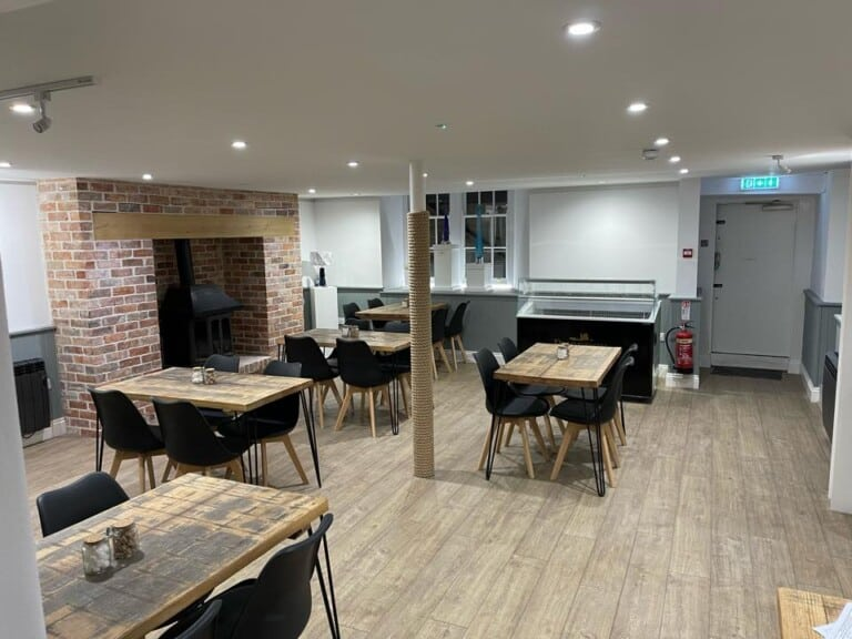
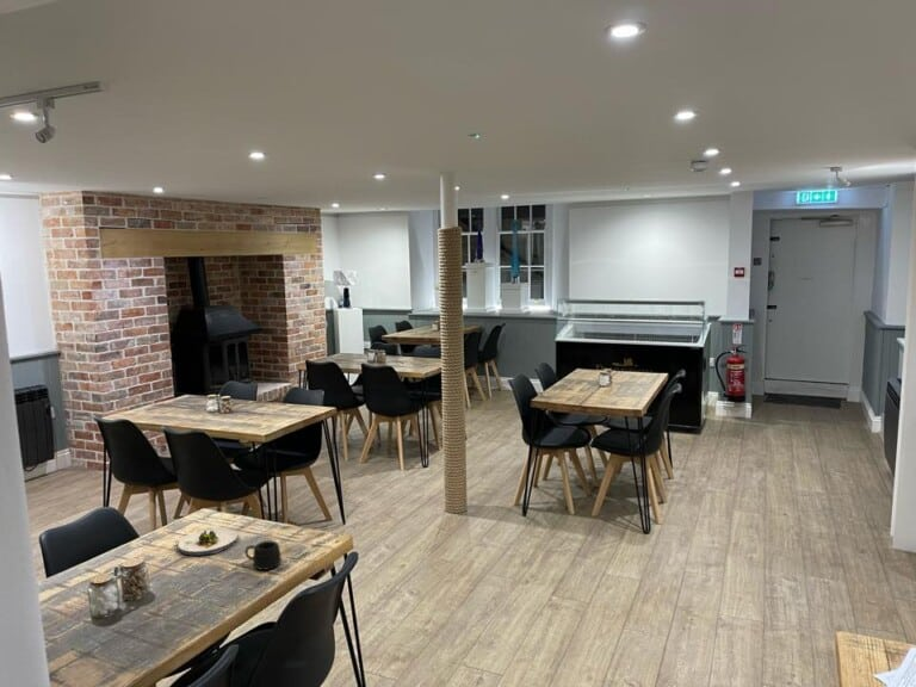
+ mug (261, 555)
+ salad plate (208, 537)
